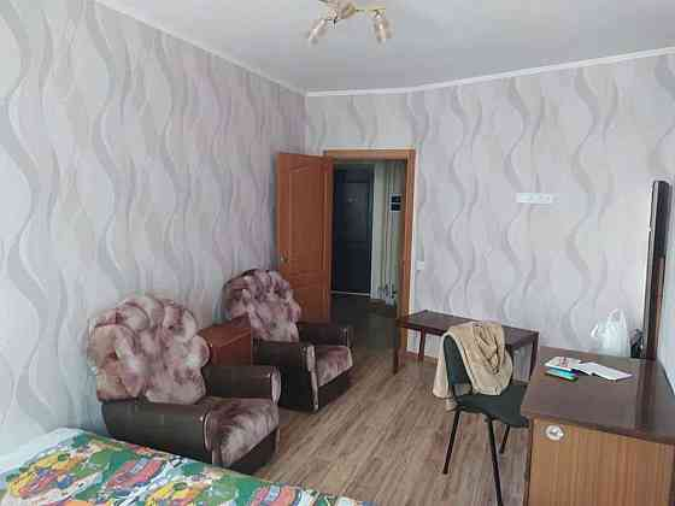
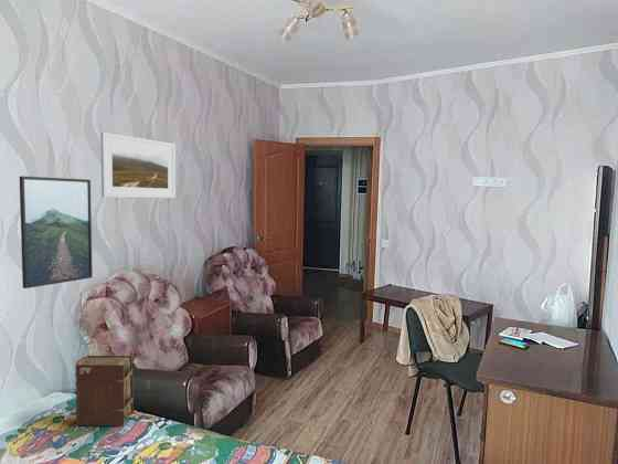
+ book (104, 389)
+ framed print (141, 168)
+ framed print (58, 230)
